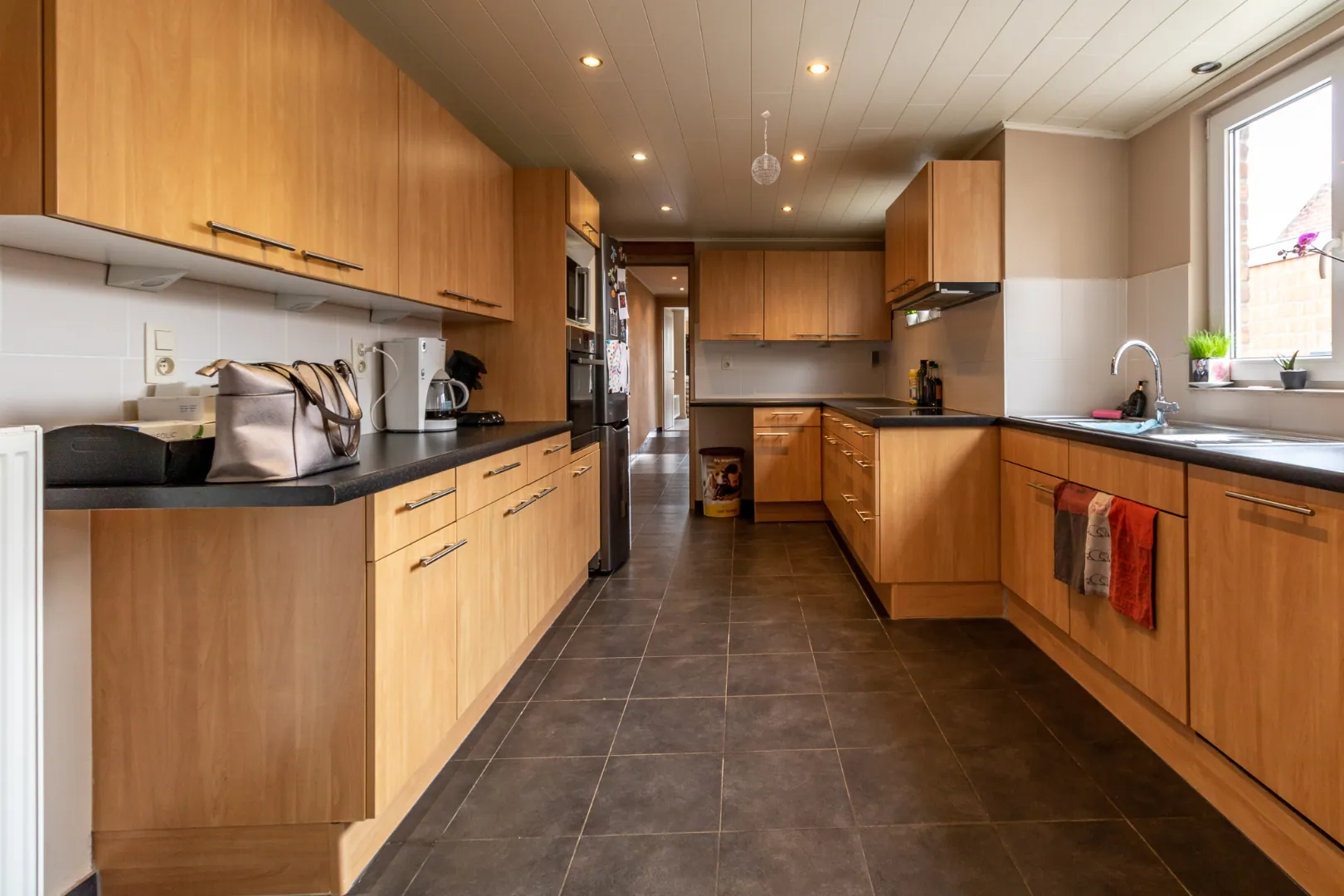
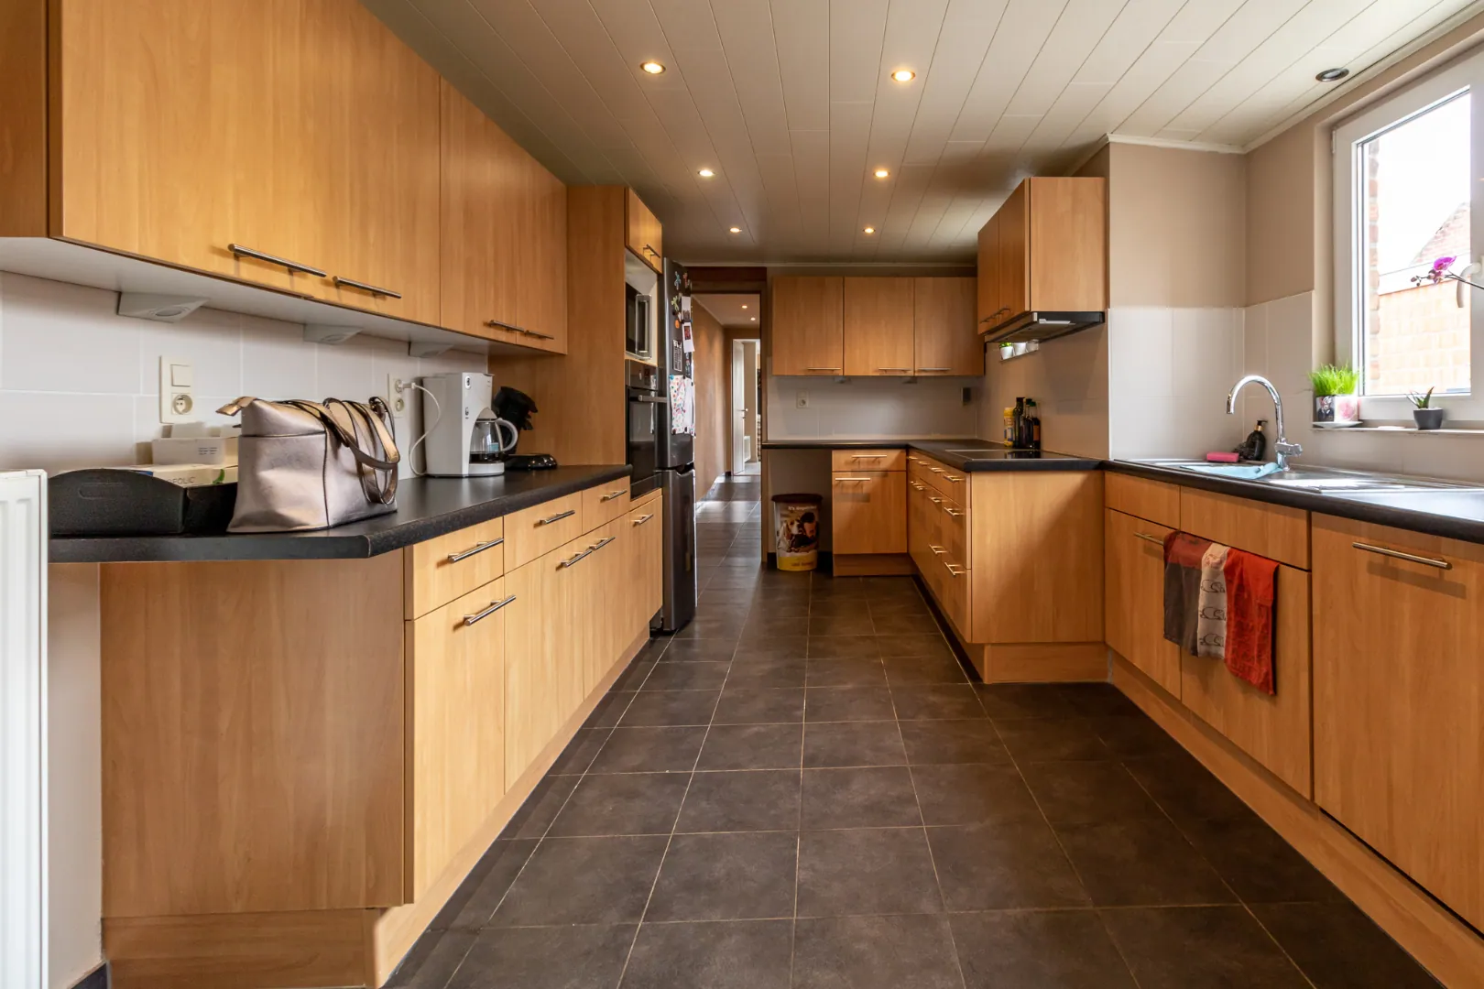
- pendant light (766, 148)
